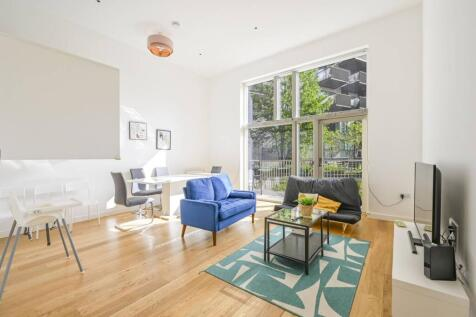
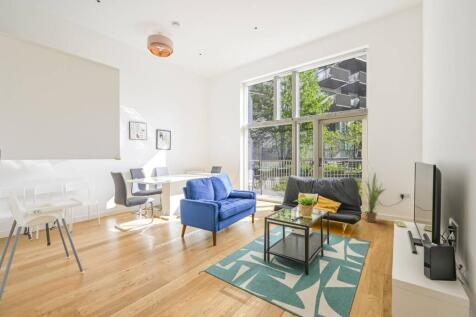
+ house plant (370, 196)
